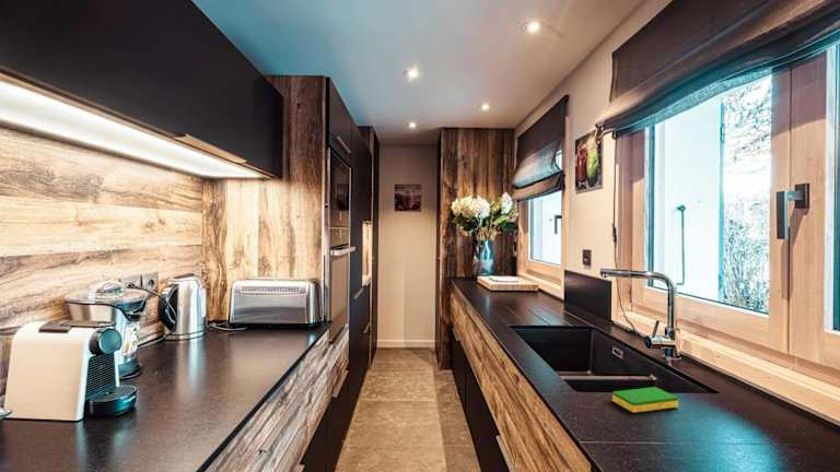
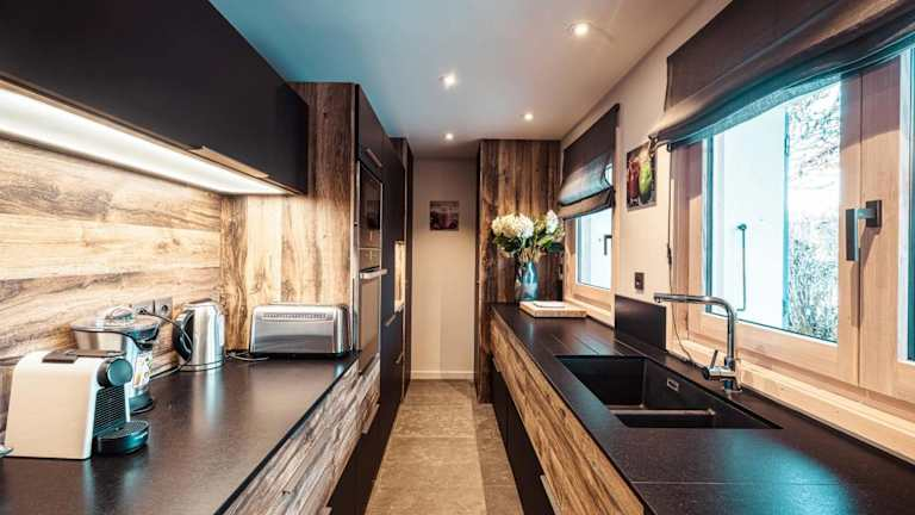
- dish sponge (644, 399)
